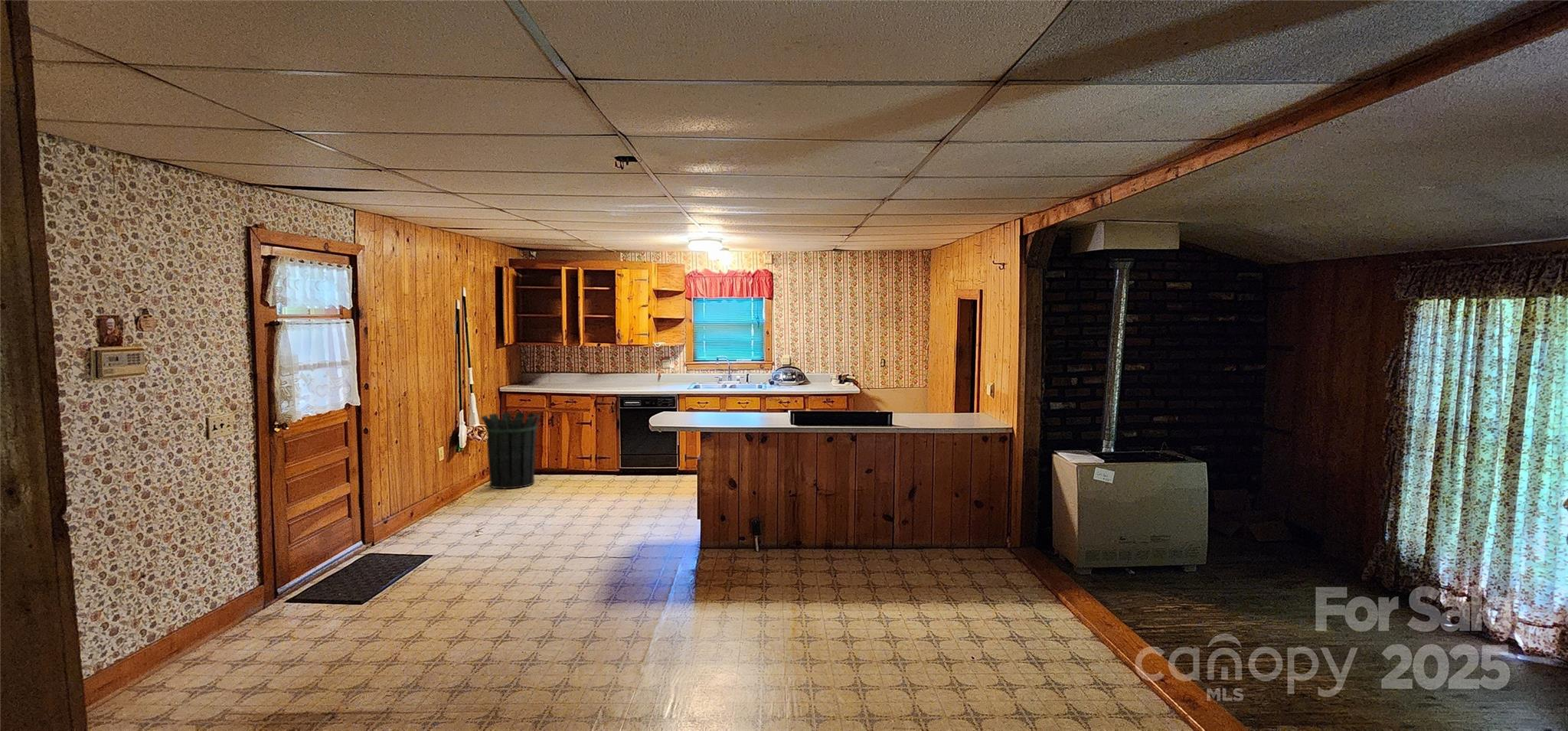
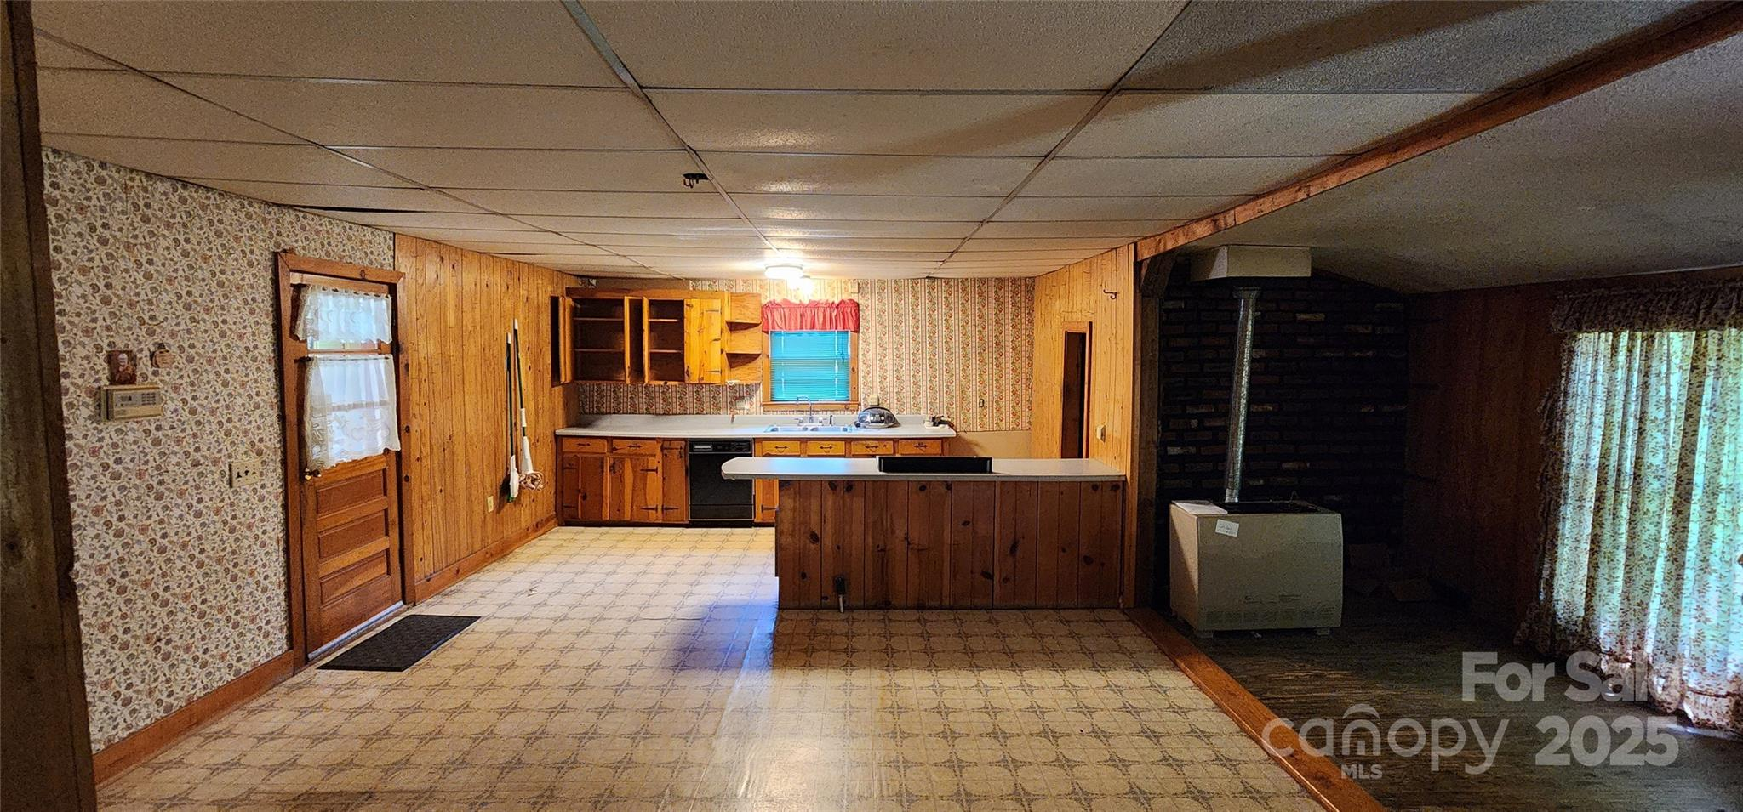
- waste bin (511, 449)
